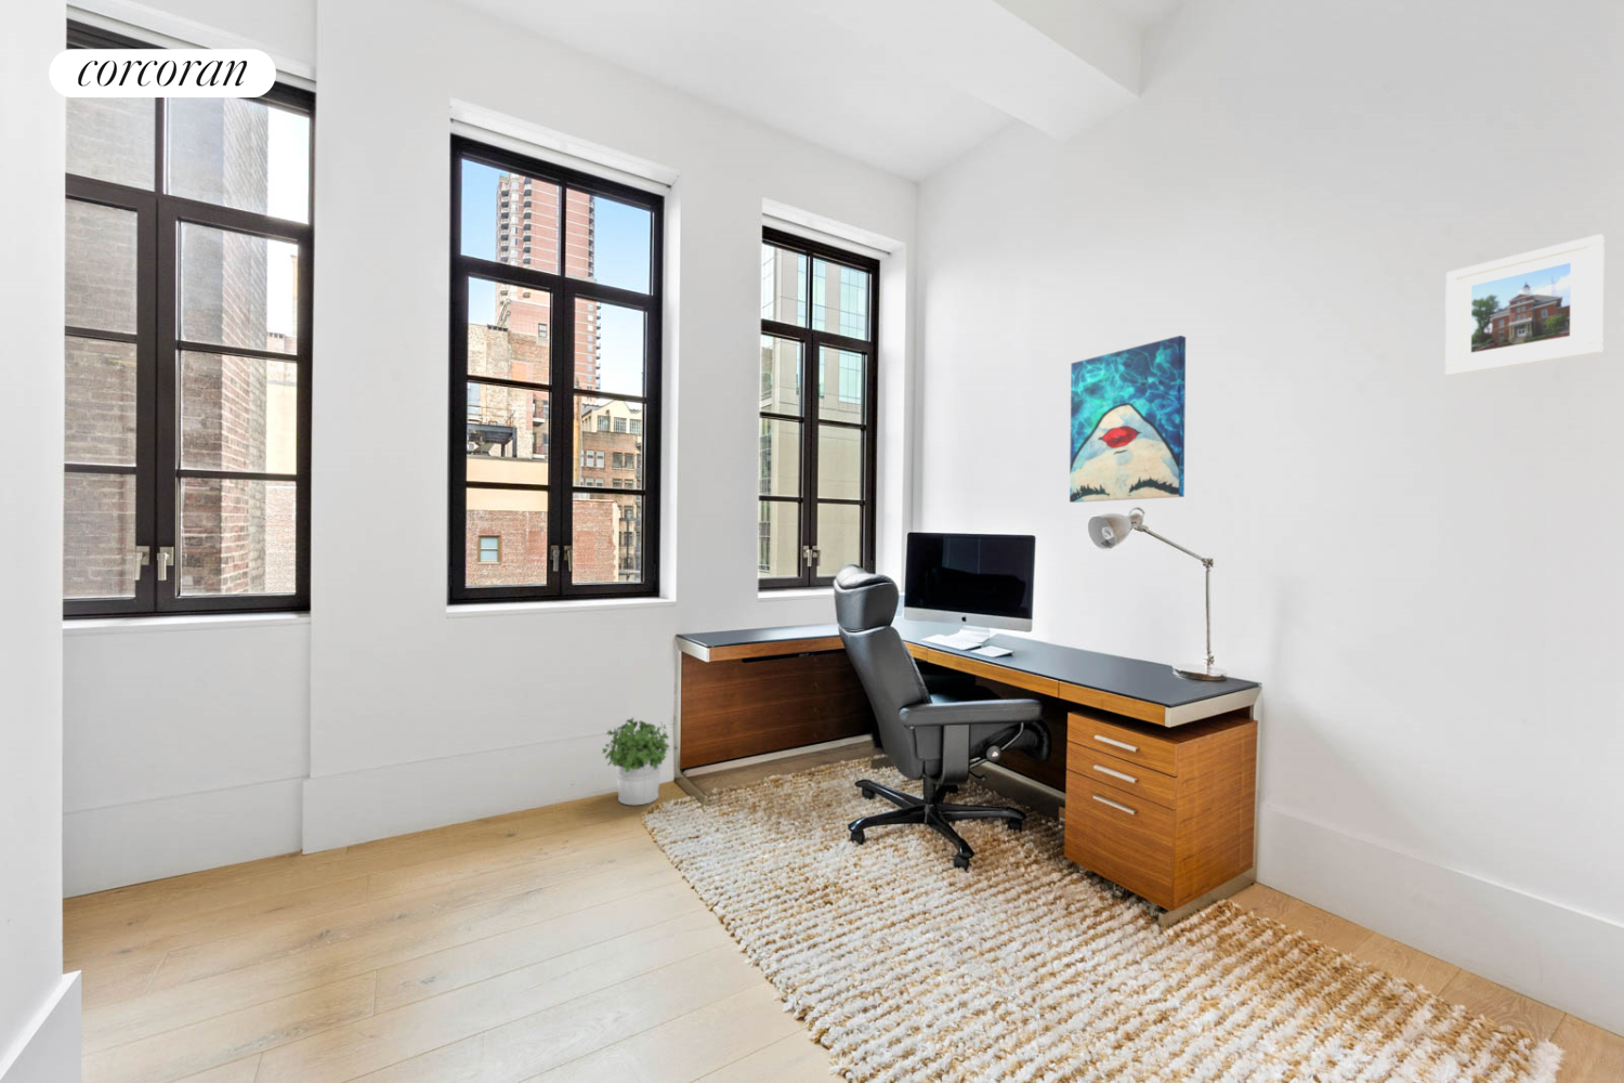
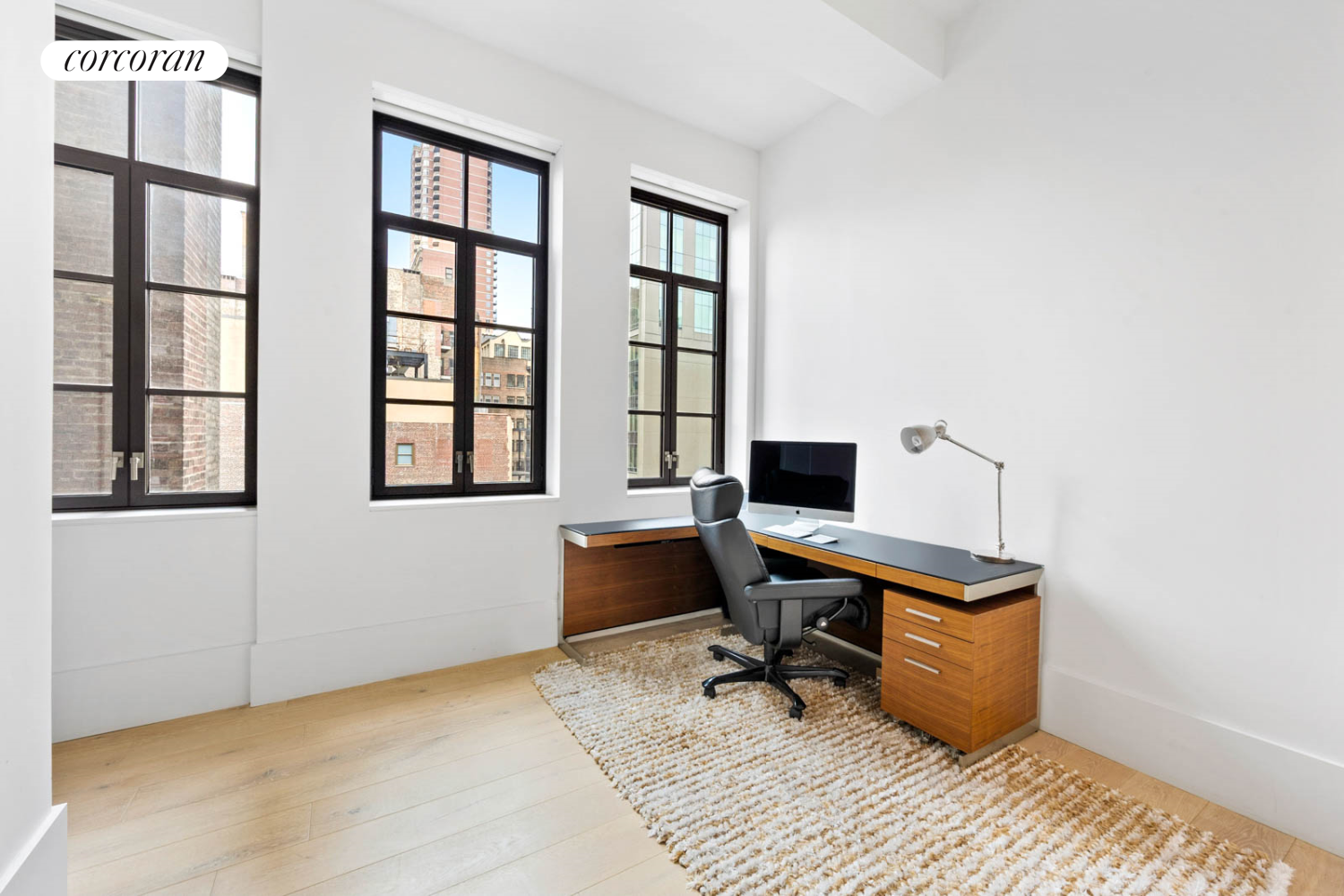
- wall art (1123, 424)
- potted plant (636, 759)
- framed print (1519, 309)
